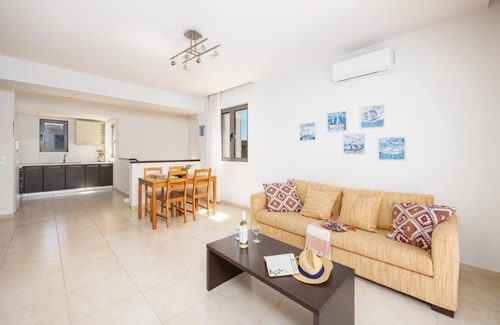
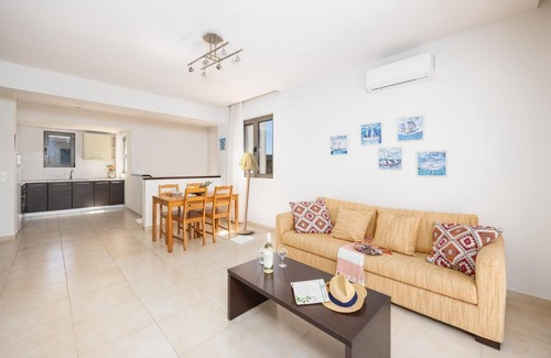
+ floor lamp (247, 191)
